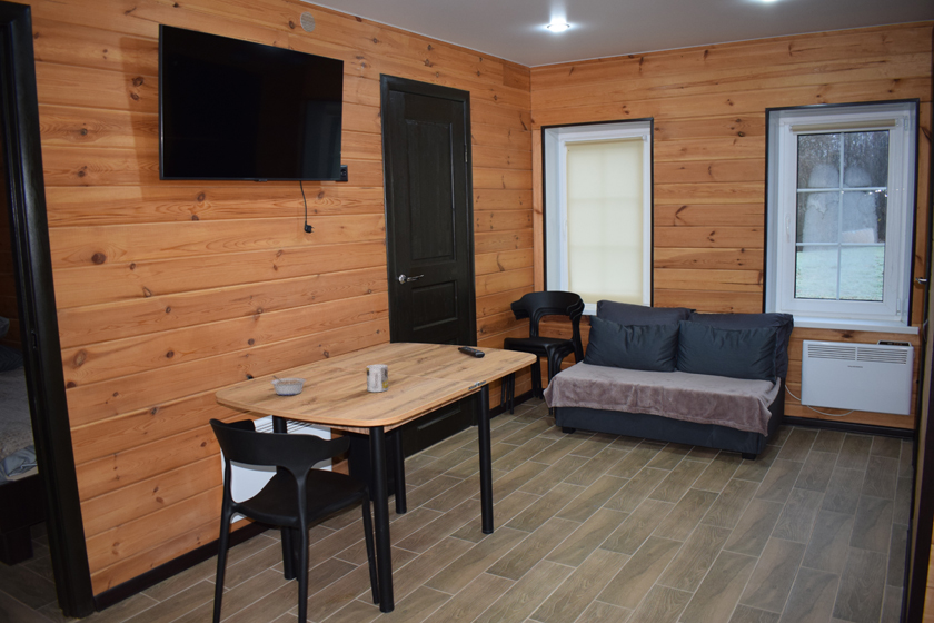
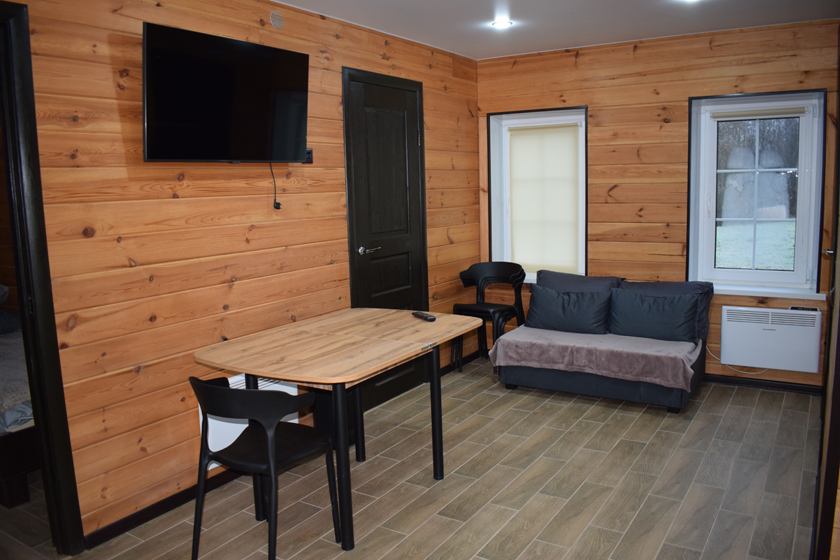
- mug (376, 378)
- legume (287, 385)
